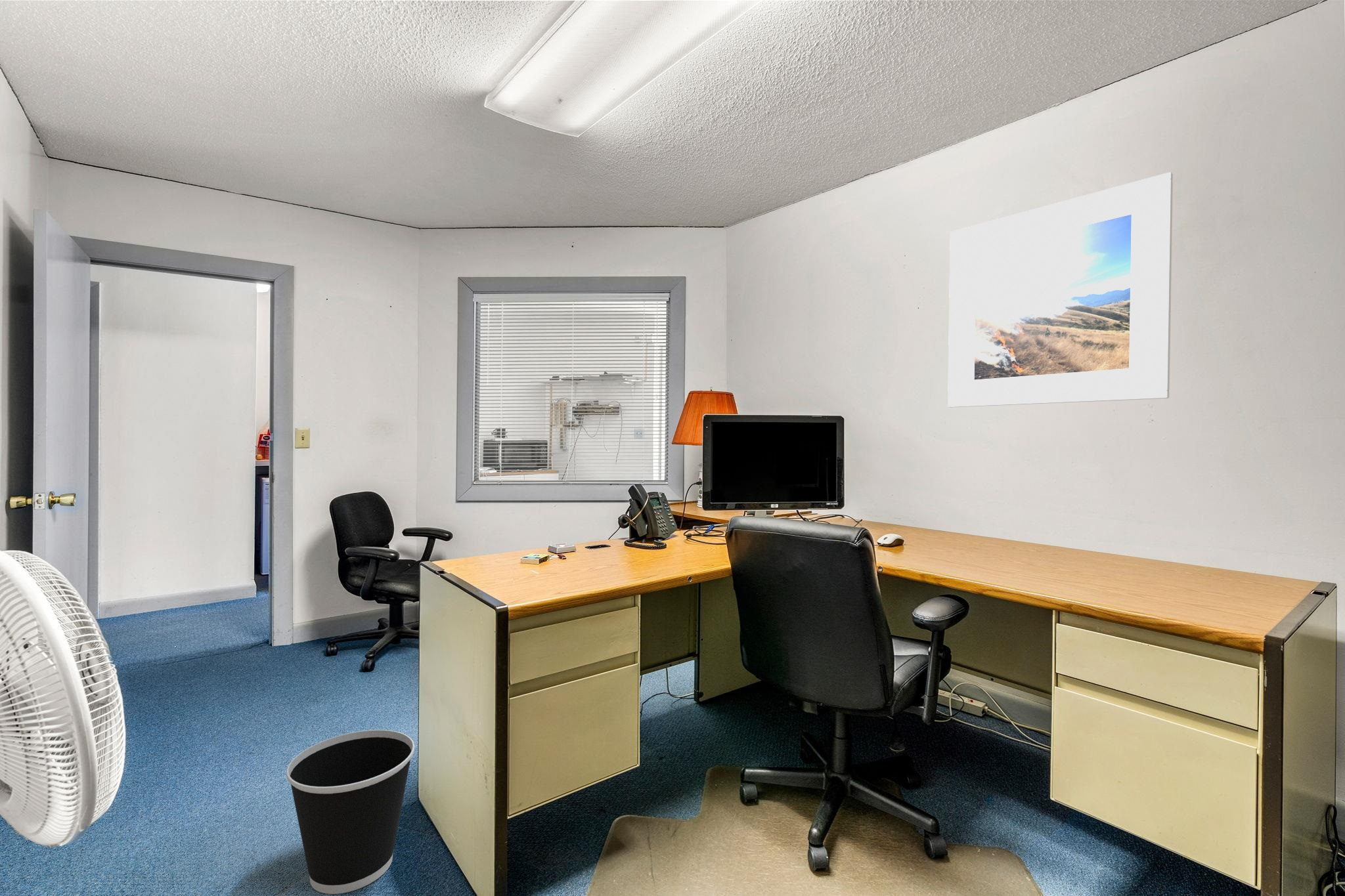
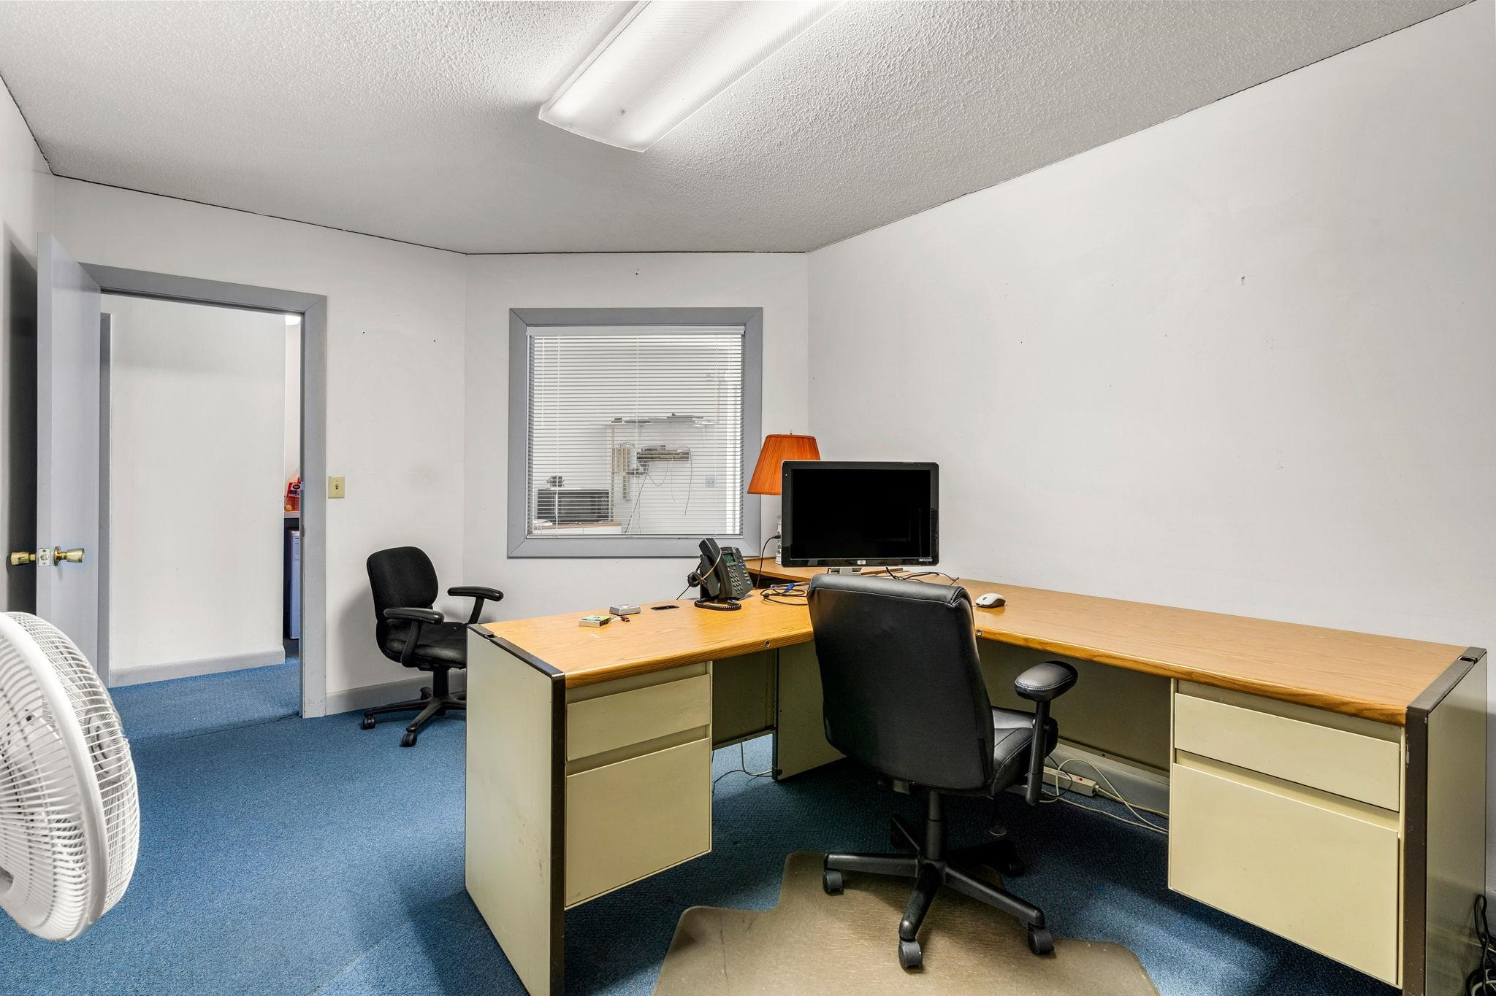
- wastebasket (353, 811)
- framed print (1046, 305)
